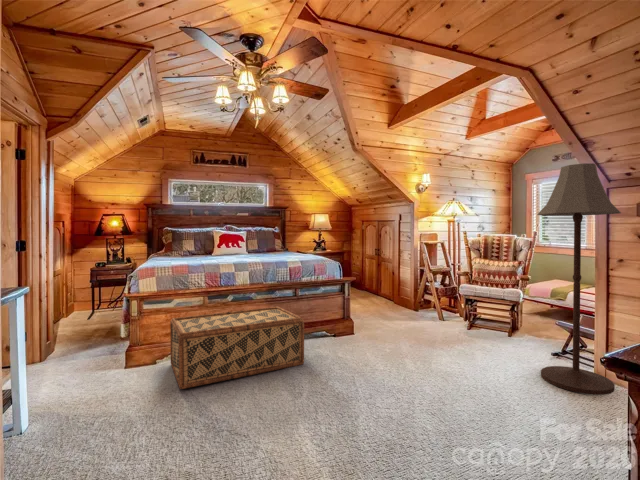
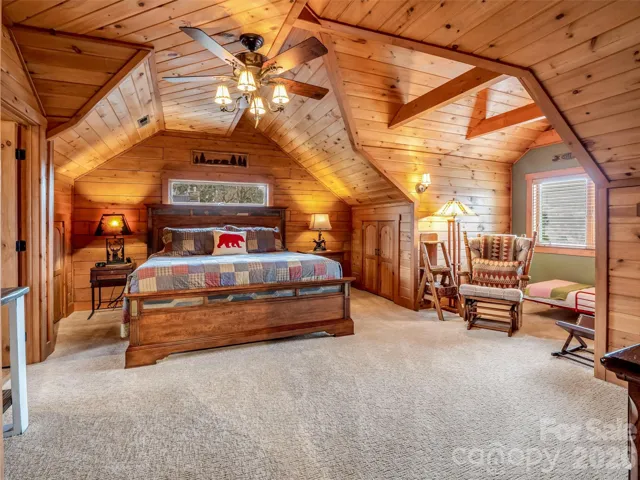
- floor lamp (577, 274)
- storage trunk (237, 341)
